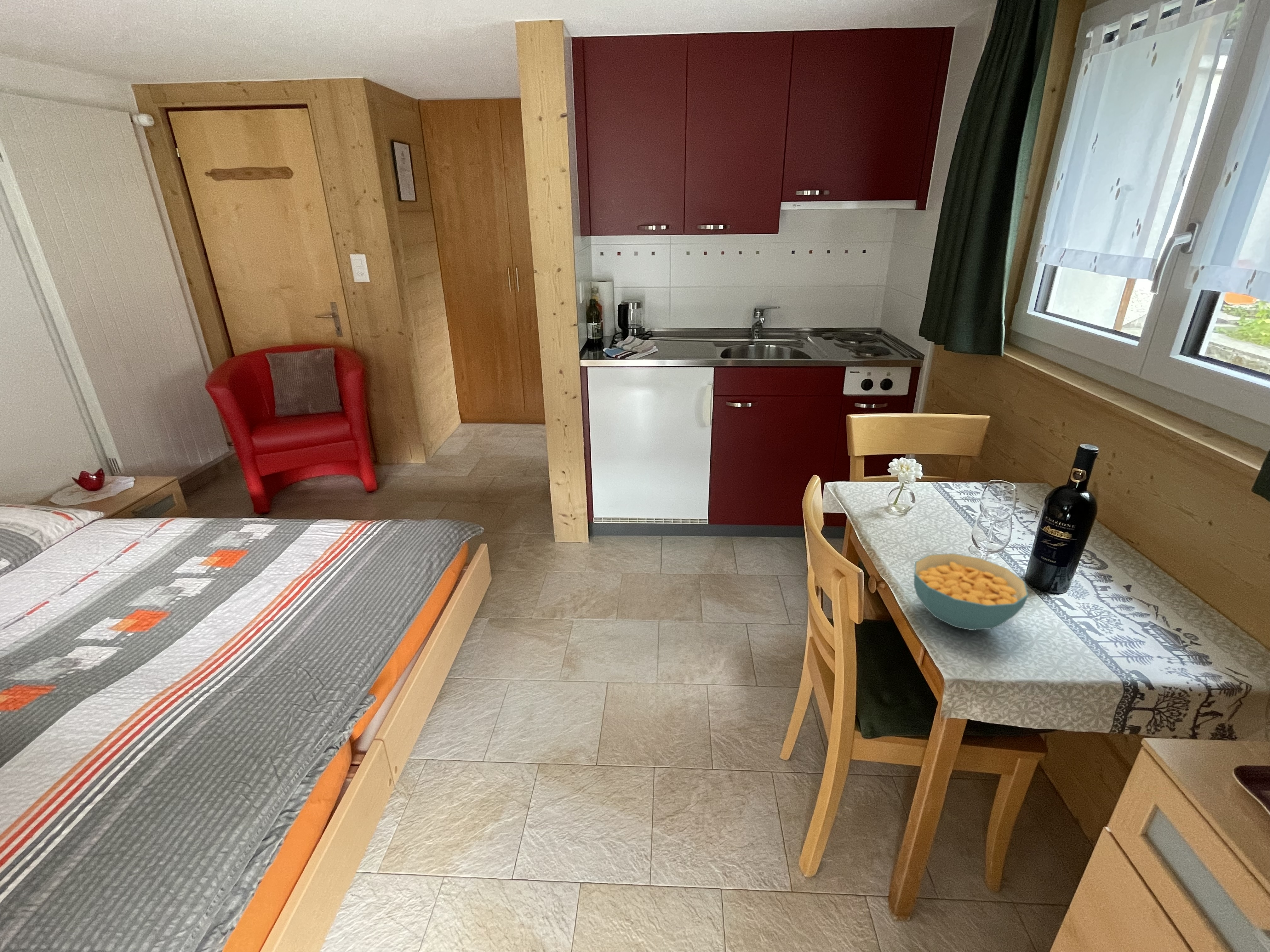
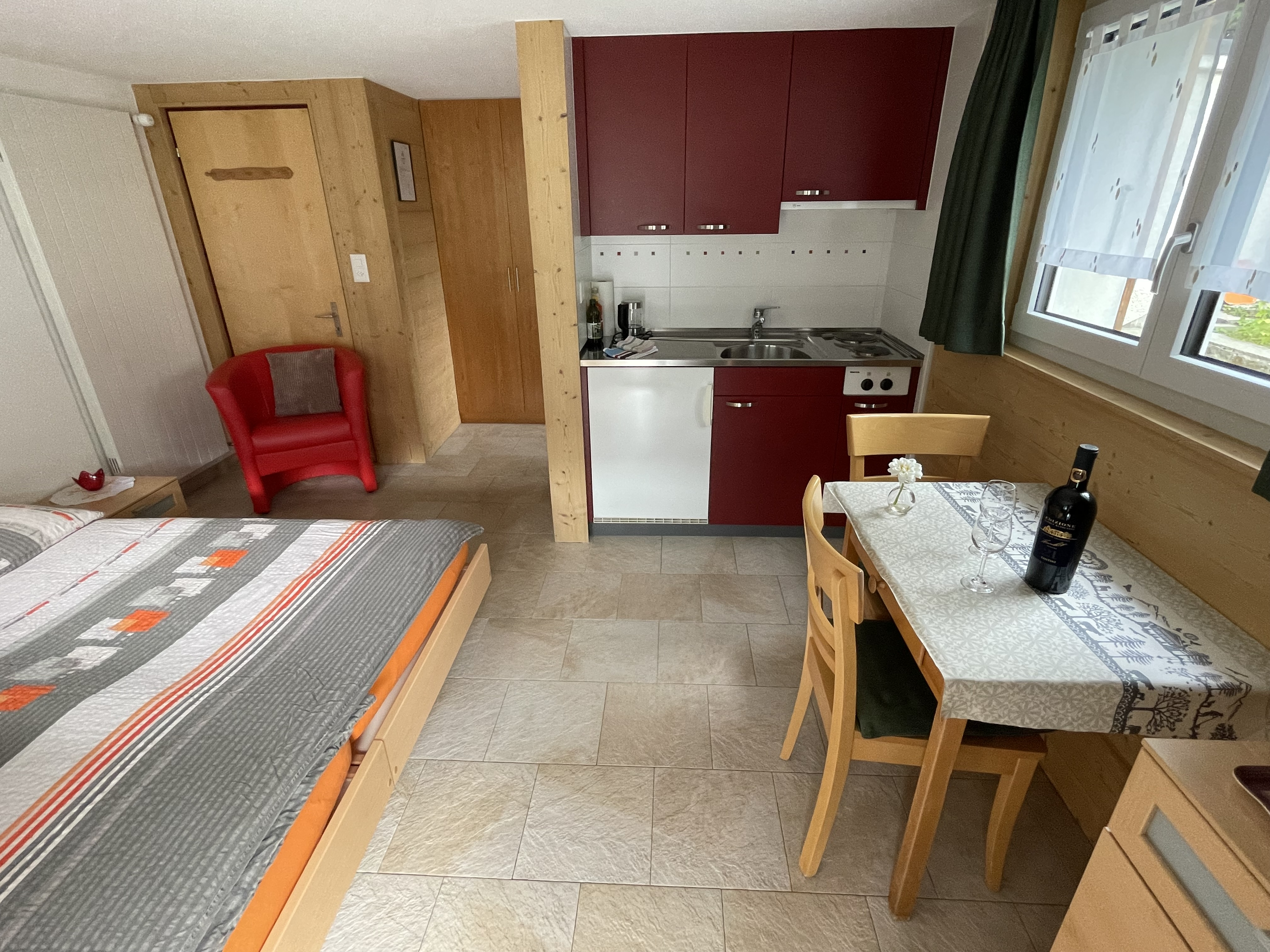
- cereal bowl (964, 599)
